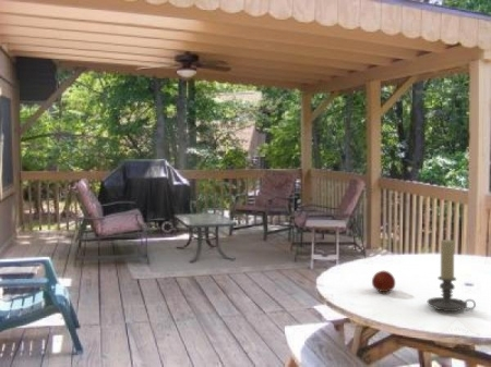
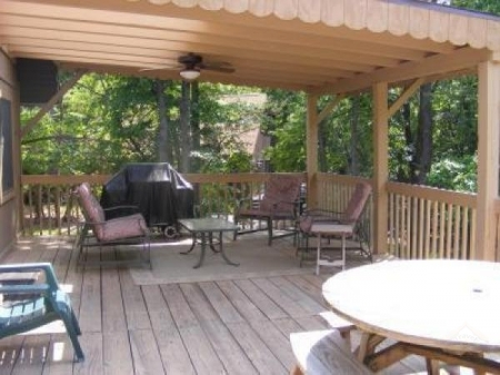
- fruit (383, 281)
- candle holder (451, 273)
